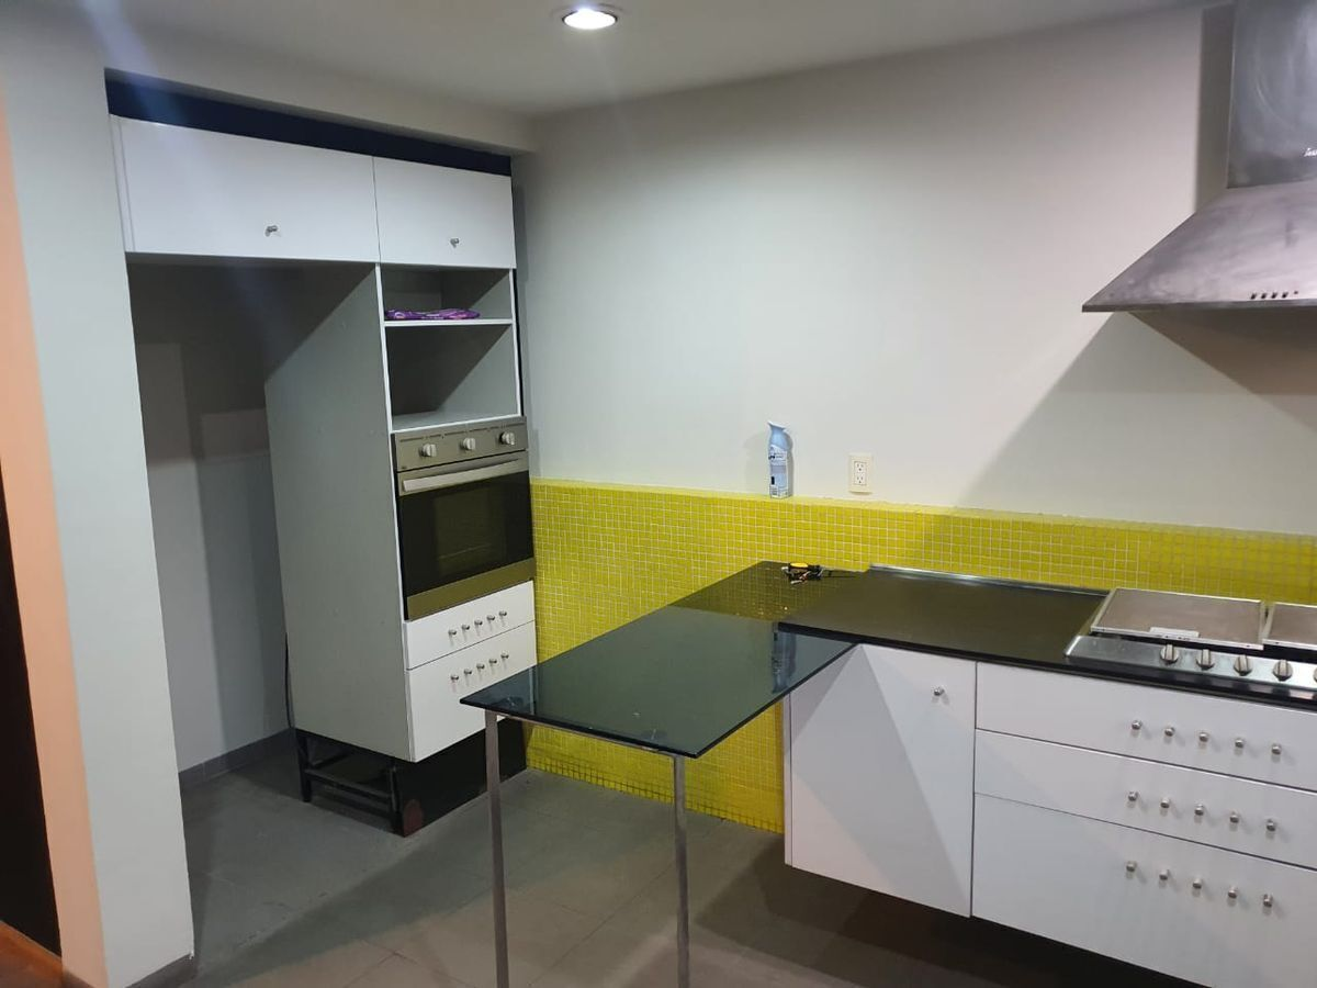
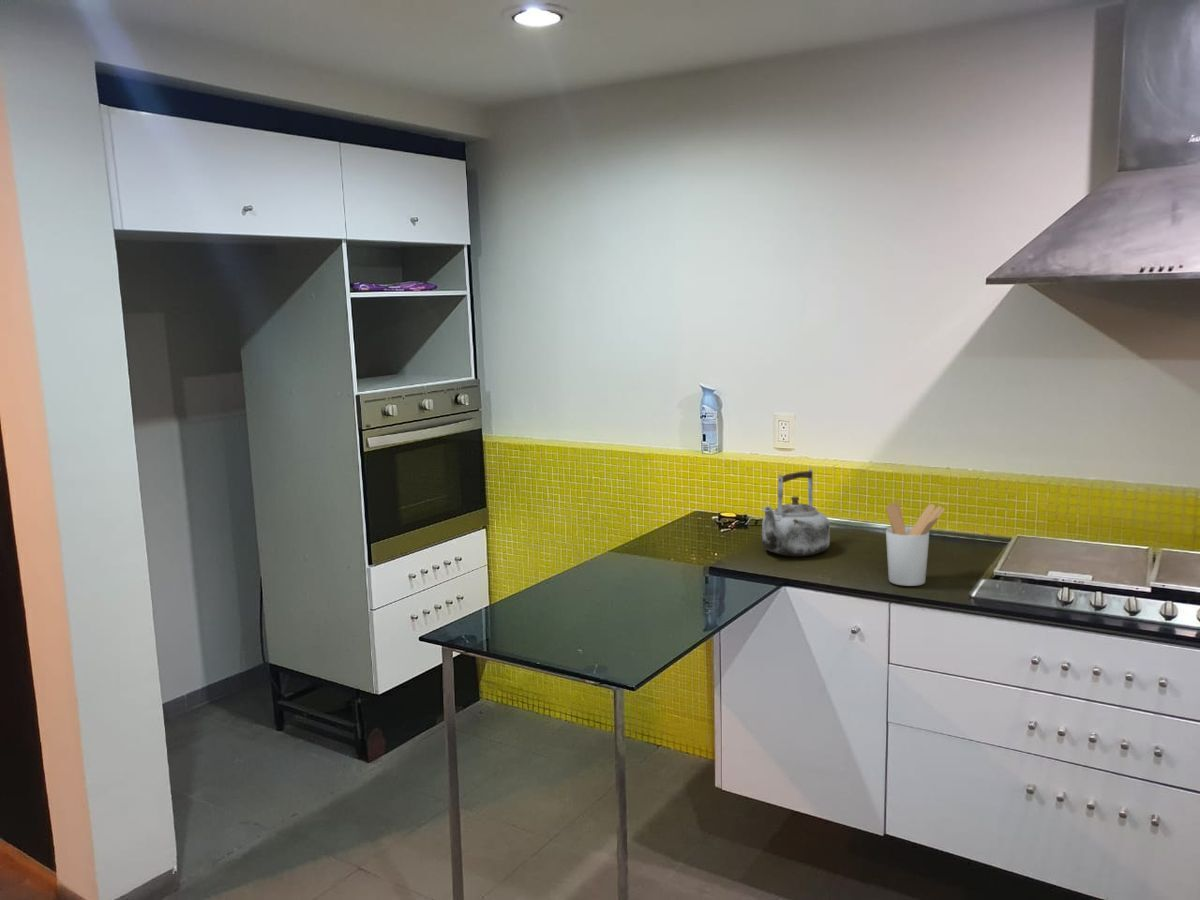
+ utensil holder (915, 542)
+ kettle (790, 512)
